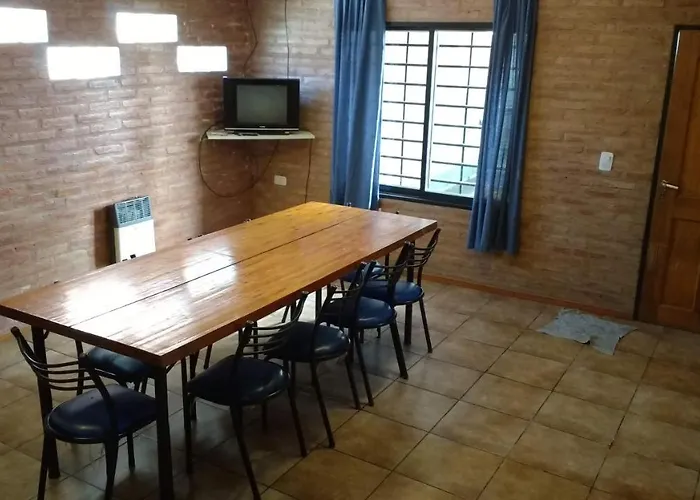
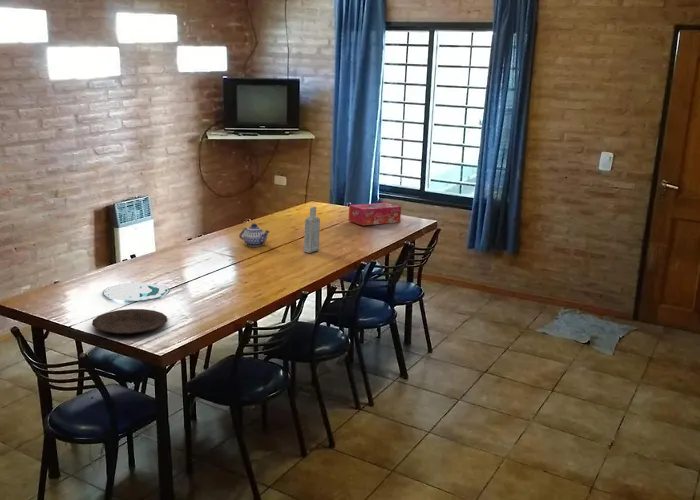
+ teapot (254, 234)
+ tissue box (374, 213)
+ bottle (312, 228)
+ plate (130, 323)
+ plate (136, 288)
